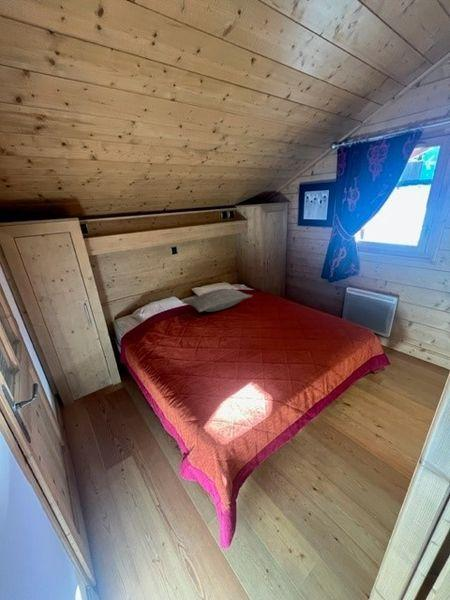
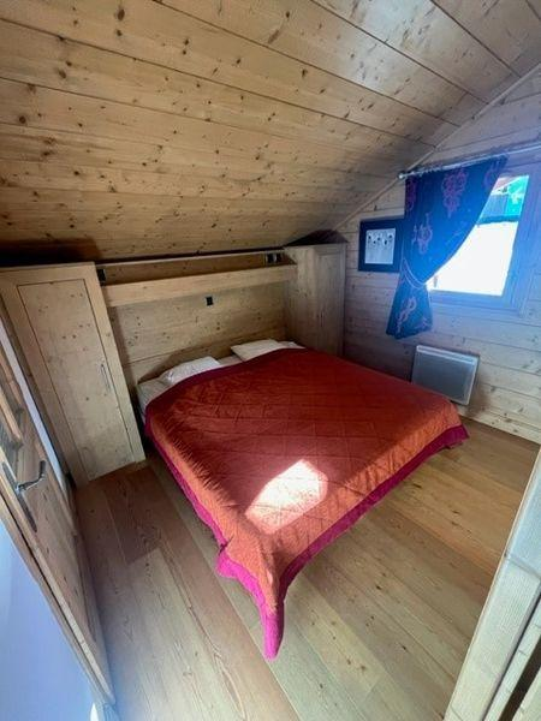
- pillow (218, 299)
